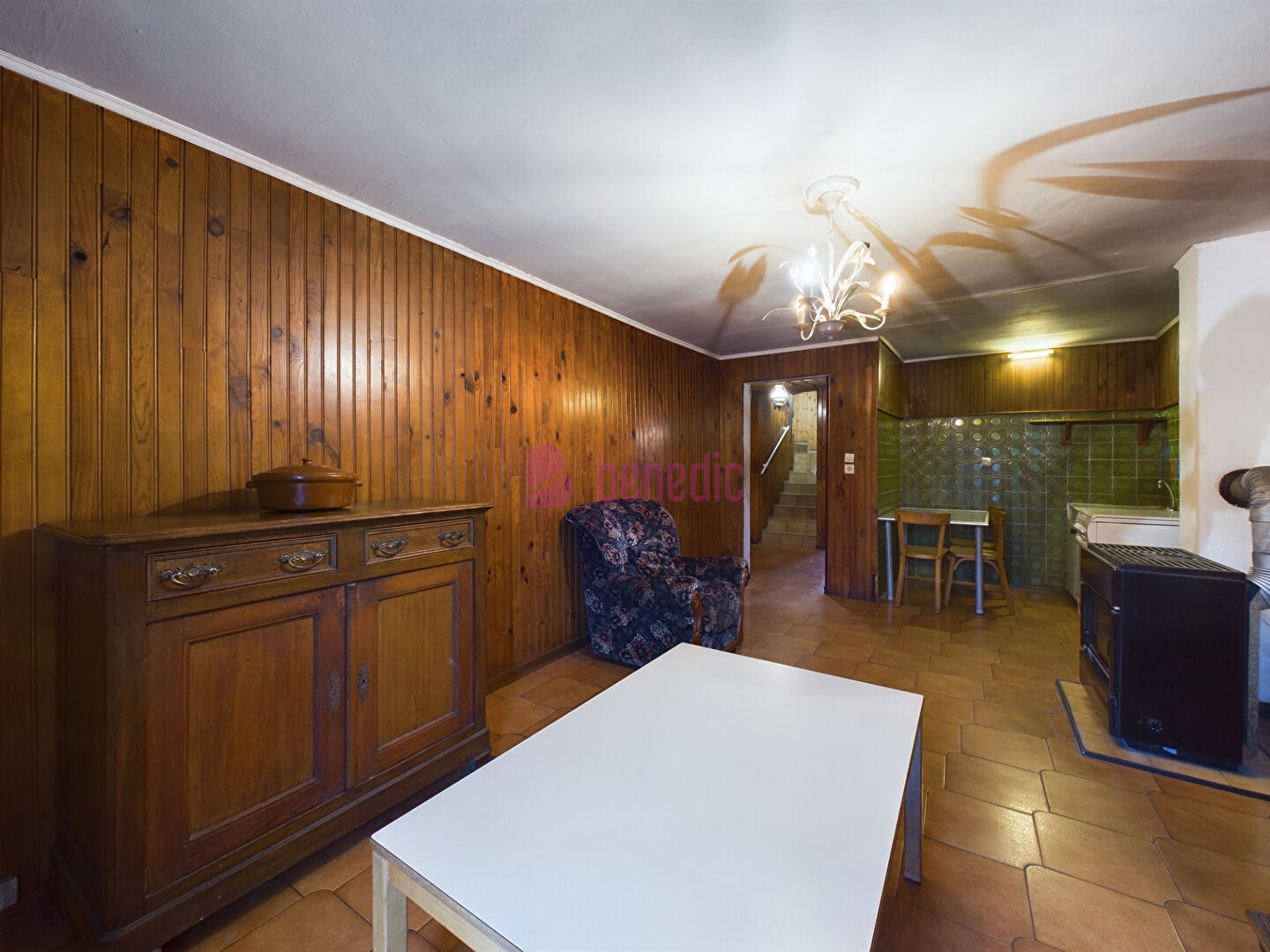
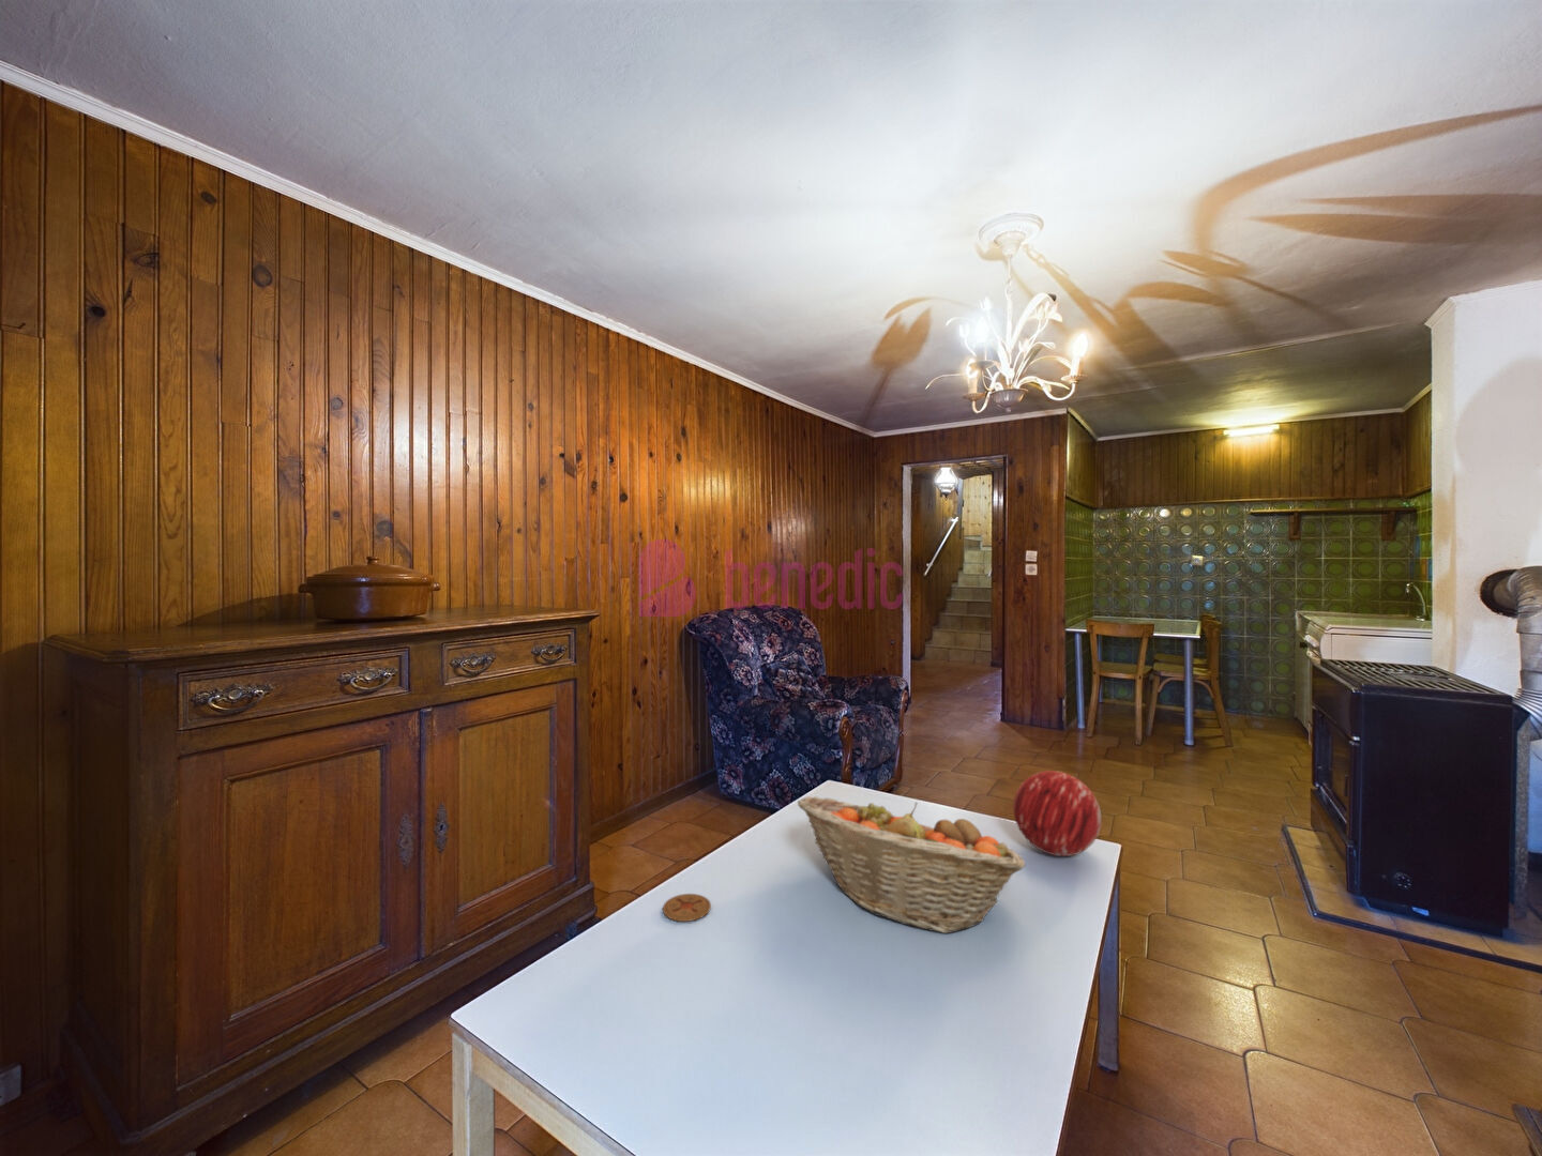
+ fruit basket (902, 845)
+ decorative orb (1056, 811)
+ coaster (686, 907)
